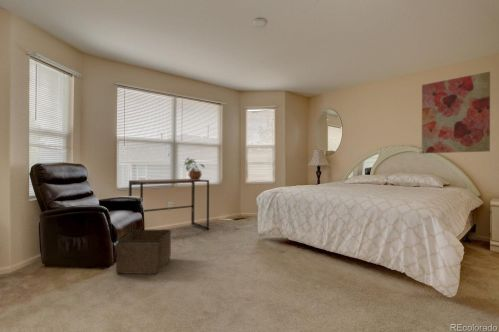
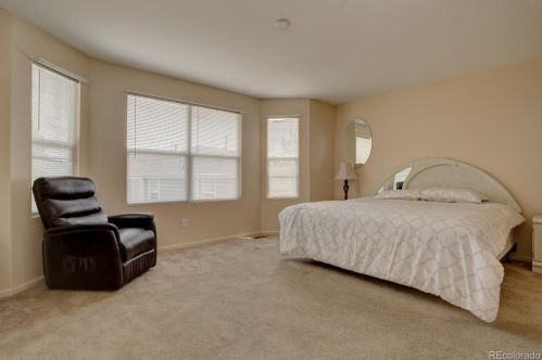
- storage bin (145, 250)
- wall art (453, 115)
- desk (170, 207)
- potted plant (192, 168)
